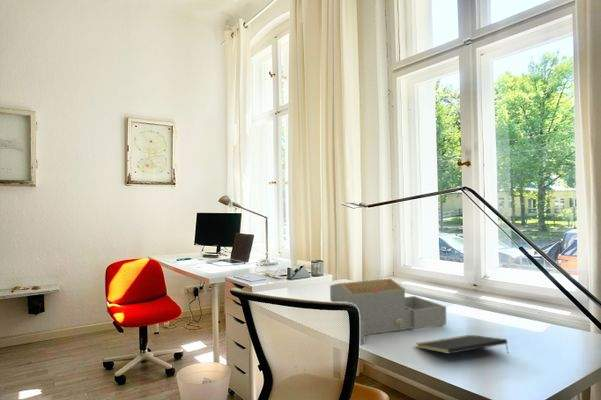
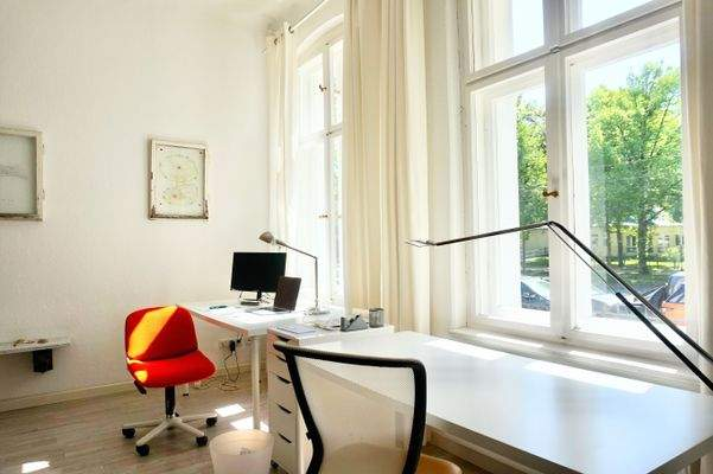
- notepad (460, 343)
- architectural model (381, 304)
